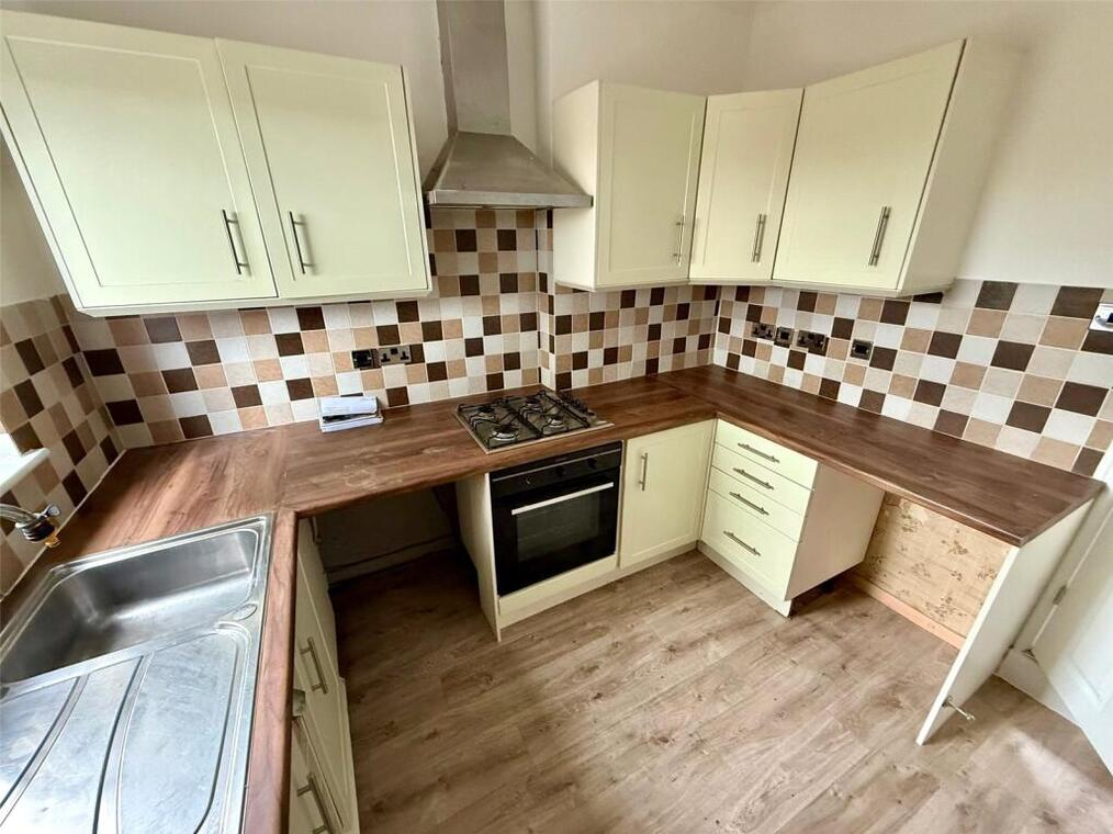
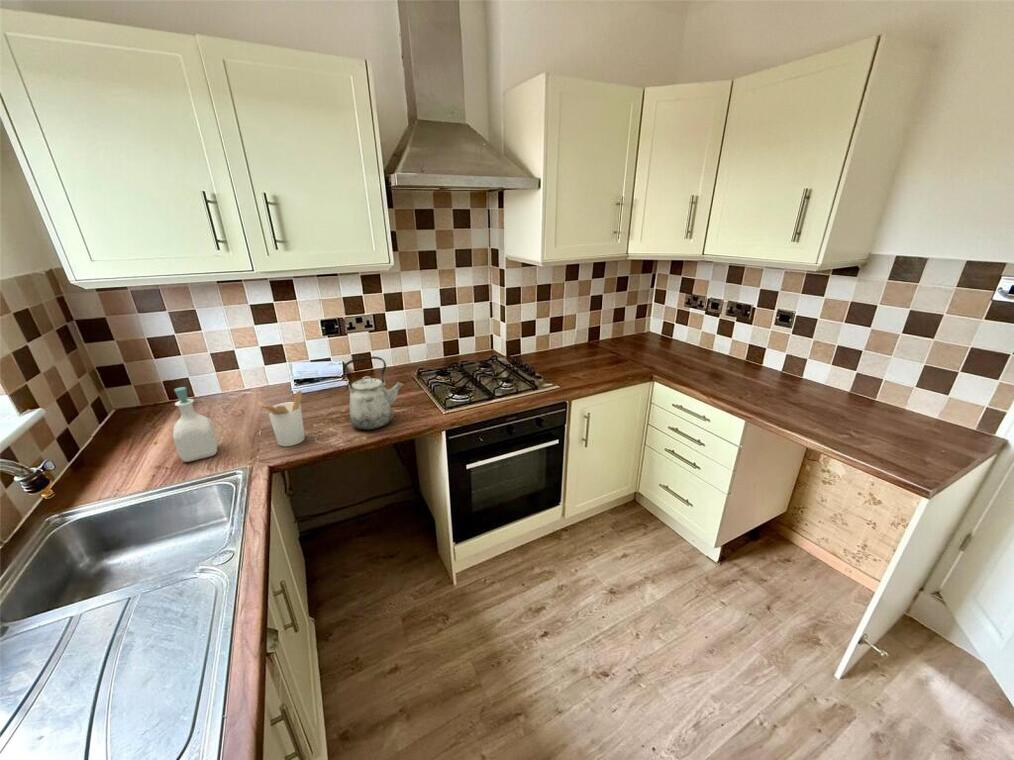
+ kettle (376, 390)
+ utensil holder (283, 419)
+ soap bottle (190, 422)
